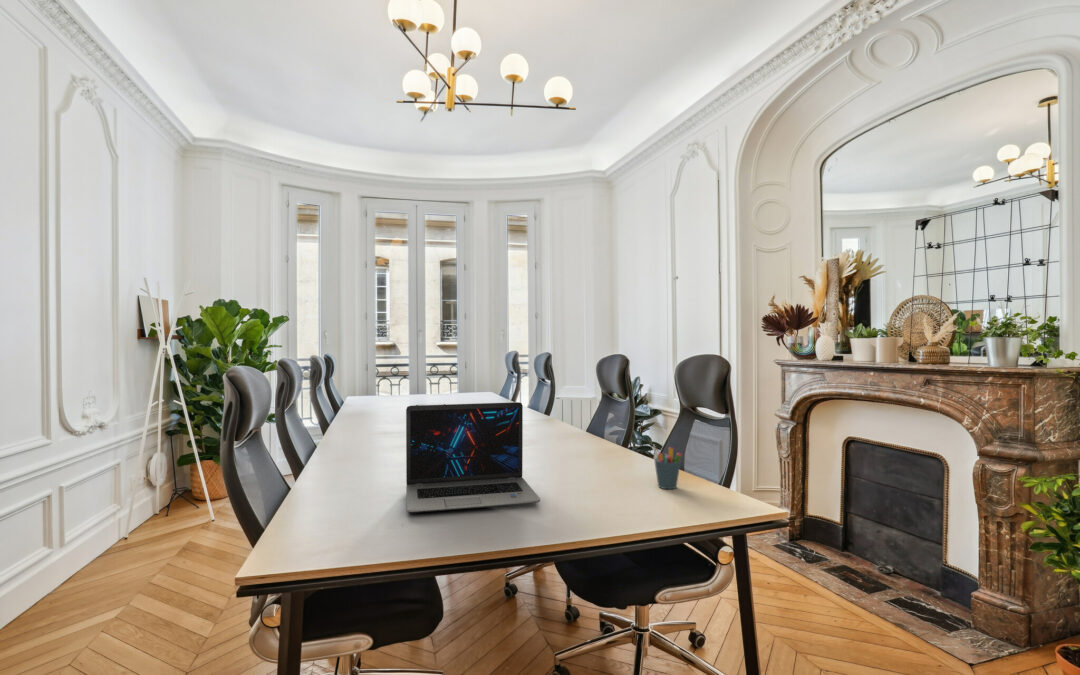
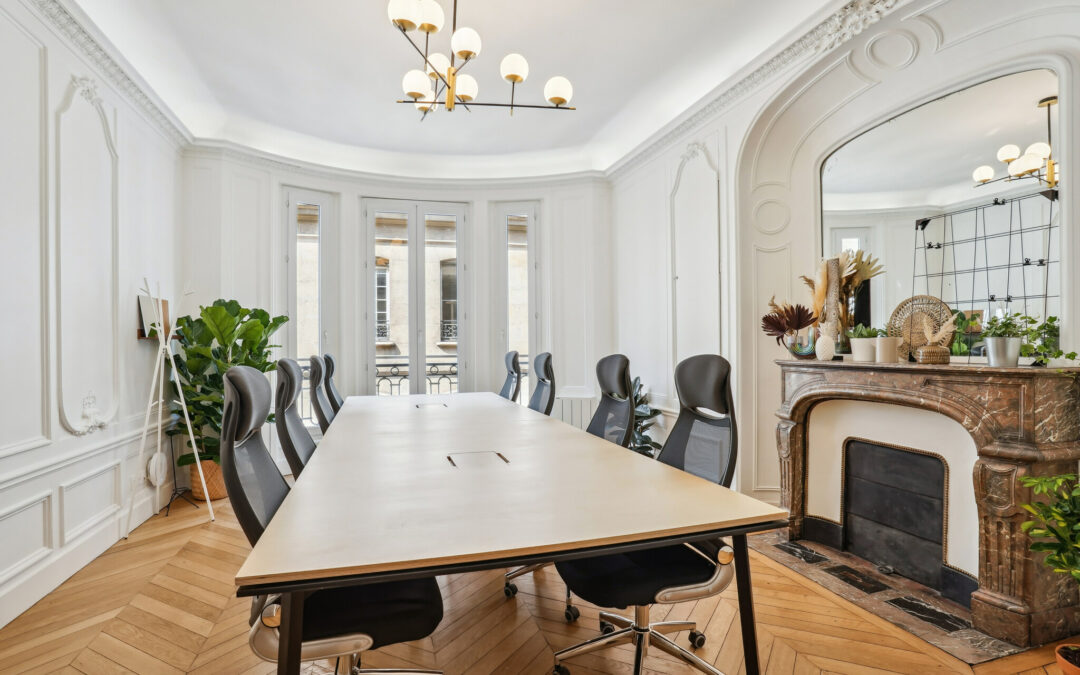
- laptop (470, 454)
- pen holder (667, 466)
